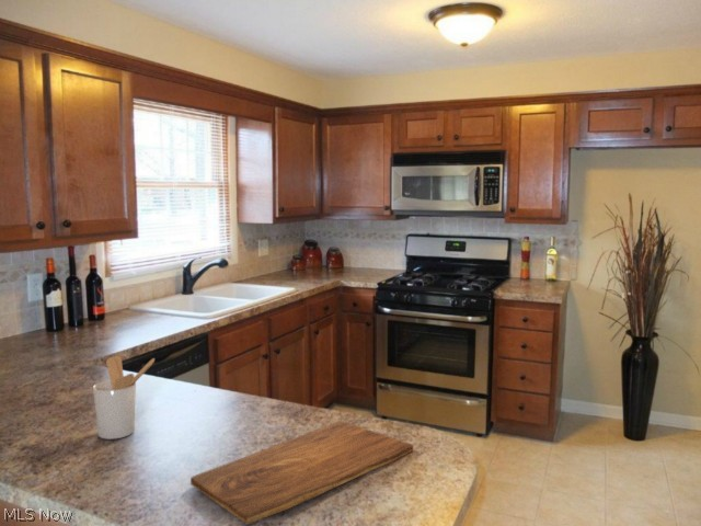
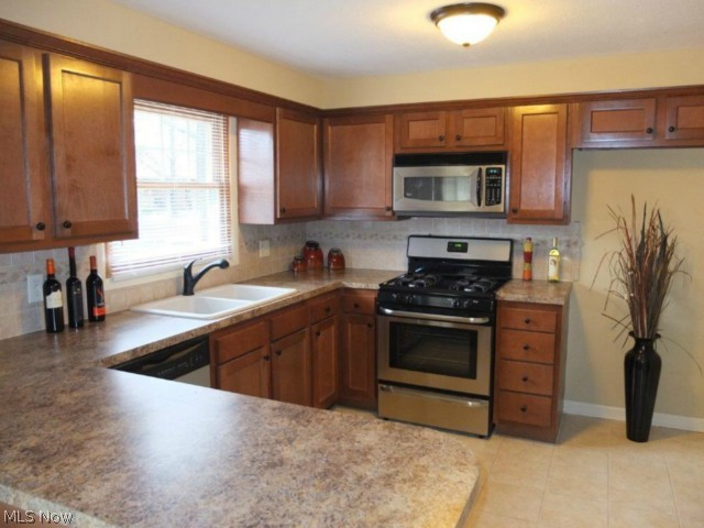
- utensil holder (126, 395)
- cutting board (307, 464)
